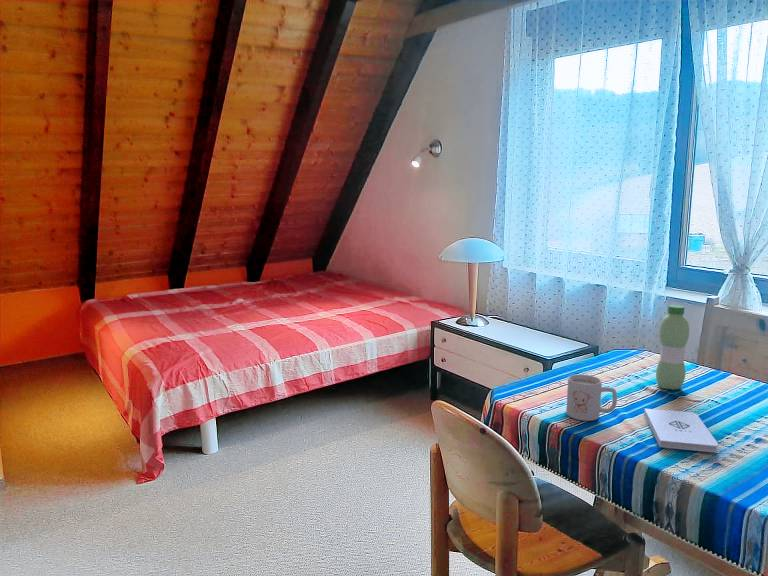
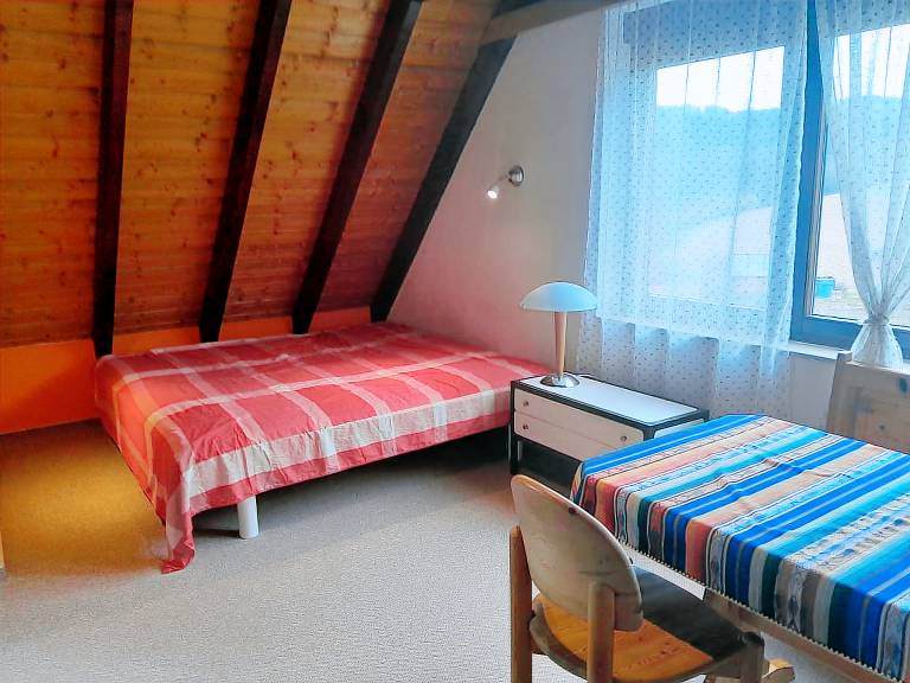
- water bottle (672, 347)
- mug (591, 398)
- notepad (678, 429)
